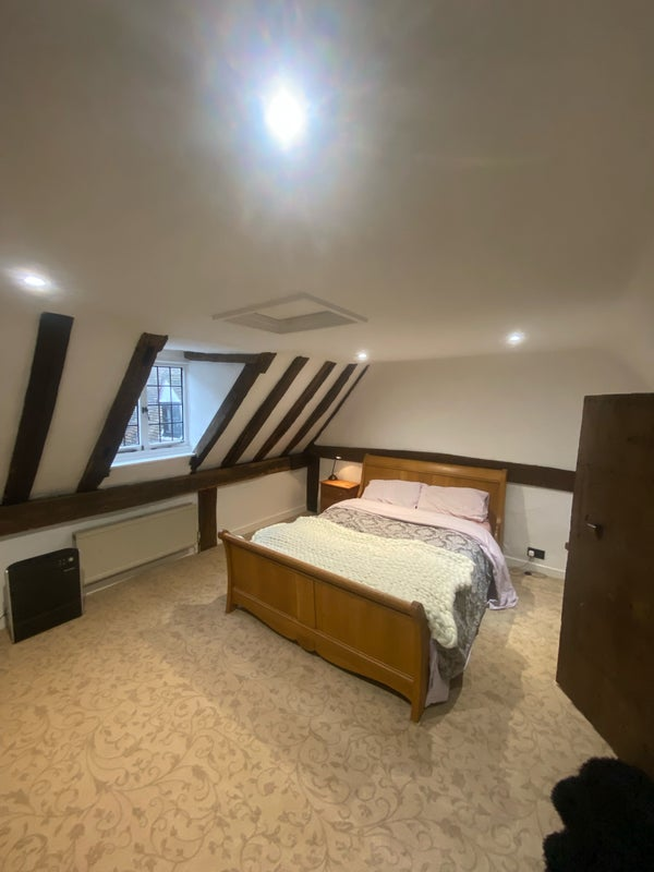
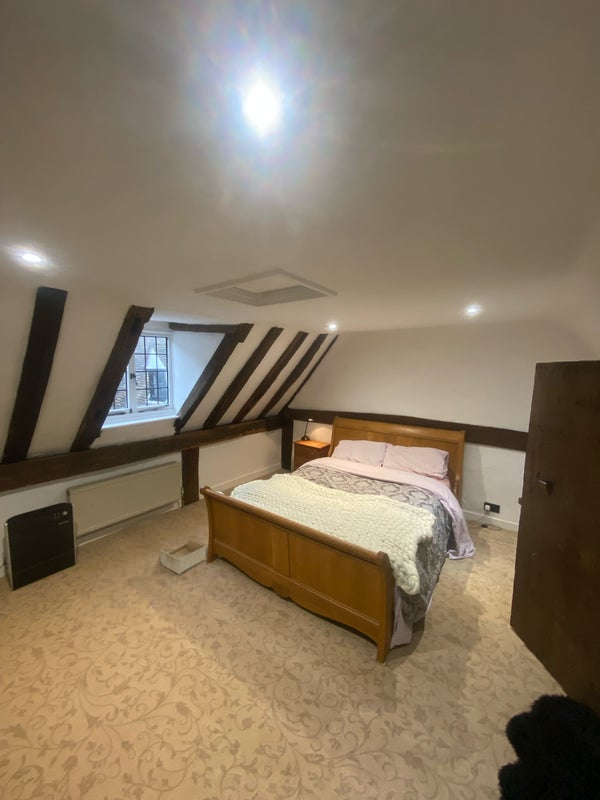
+ storage bin (183, 554)
